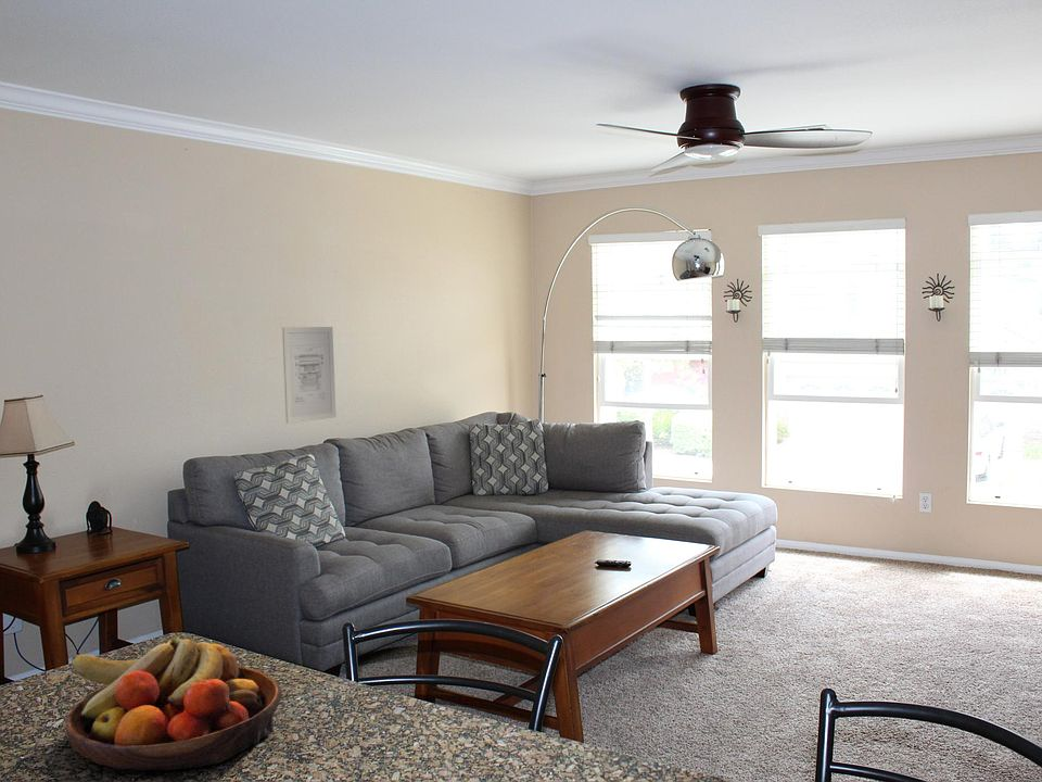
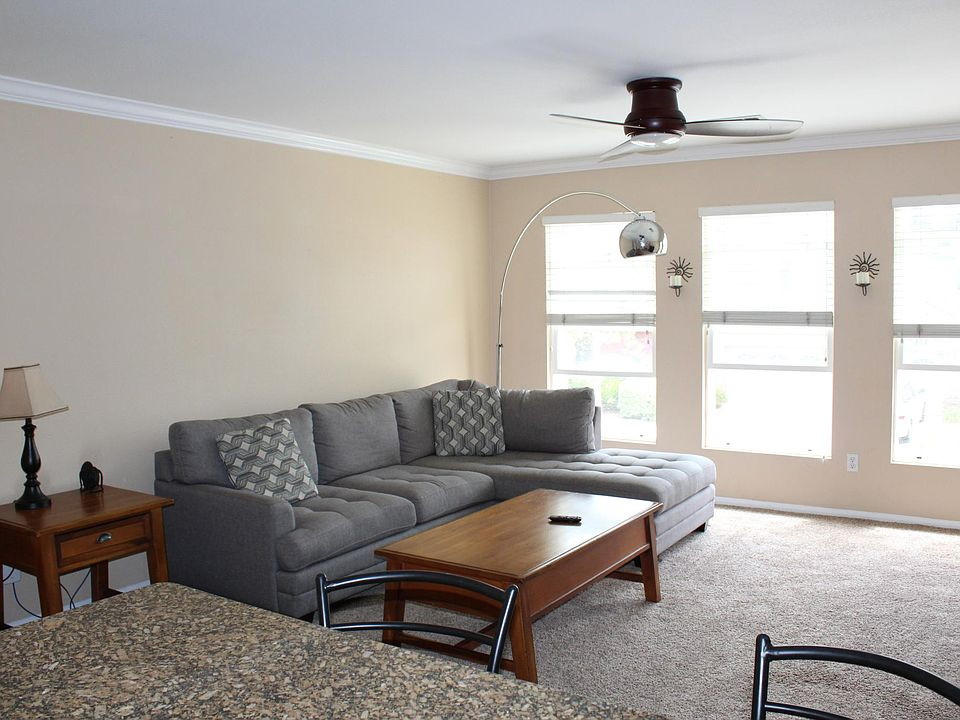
- wall art (309, 374)
- fruit bowl (174, 693)
